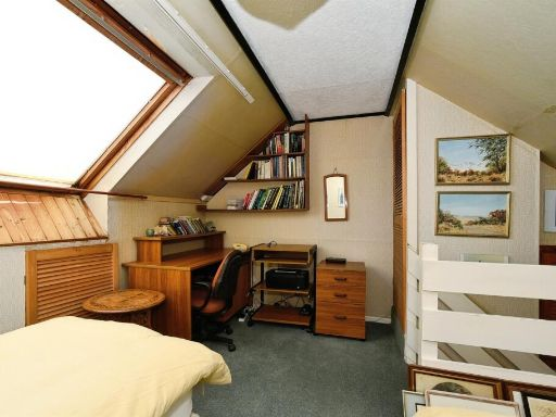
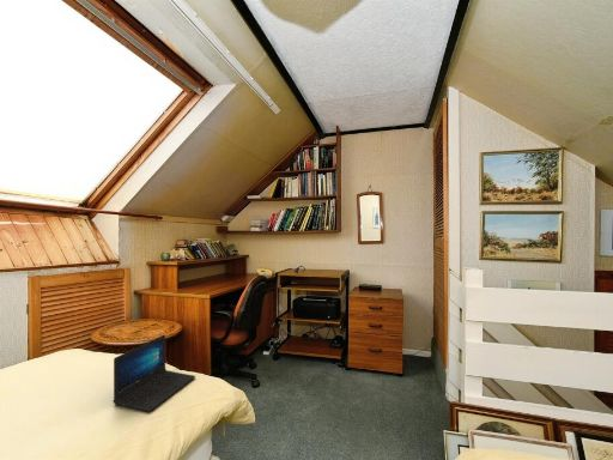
+ laptop (157, 368)
